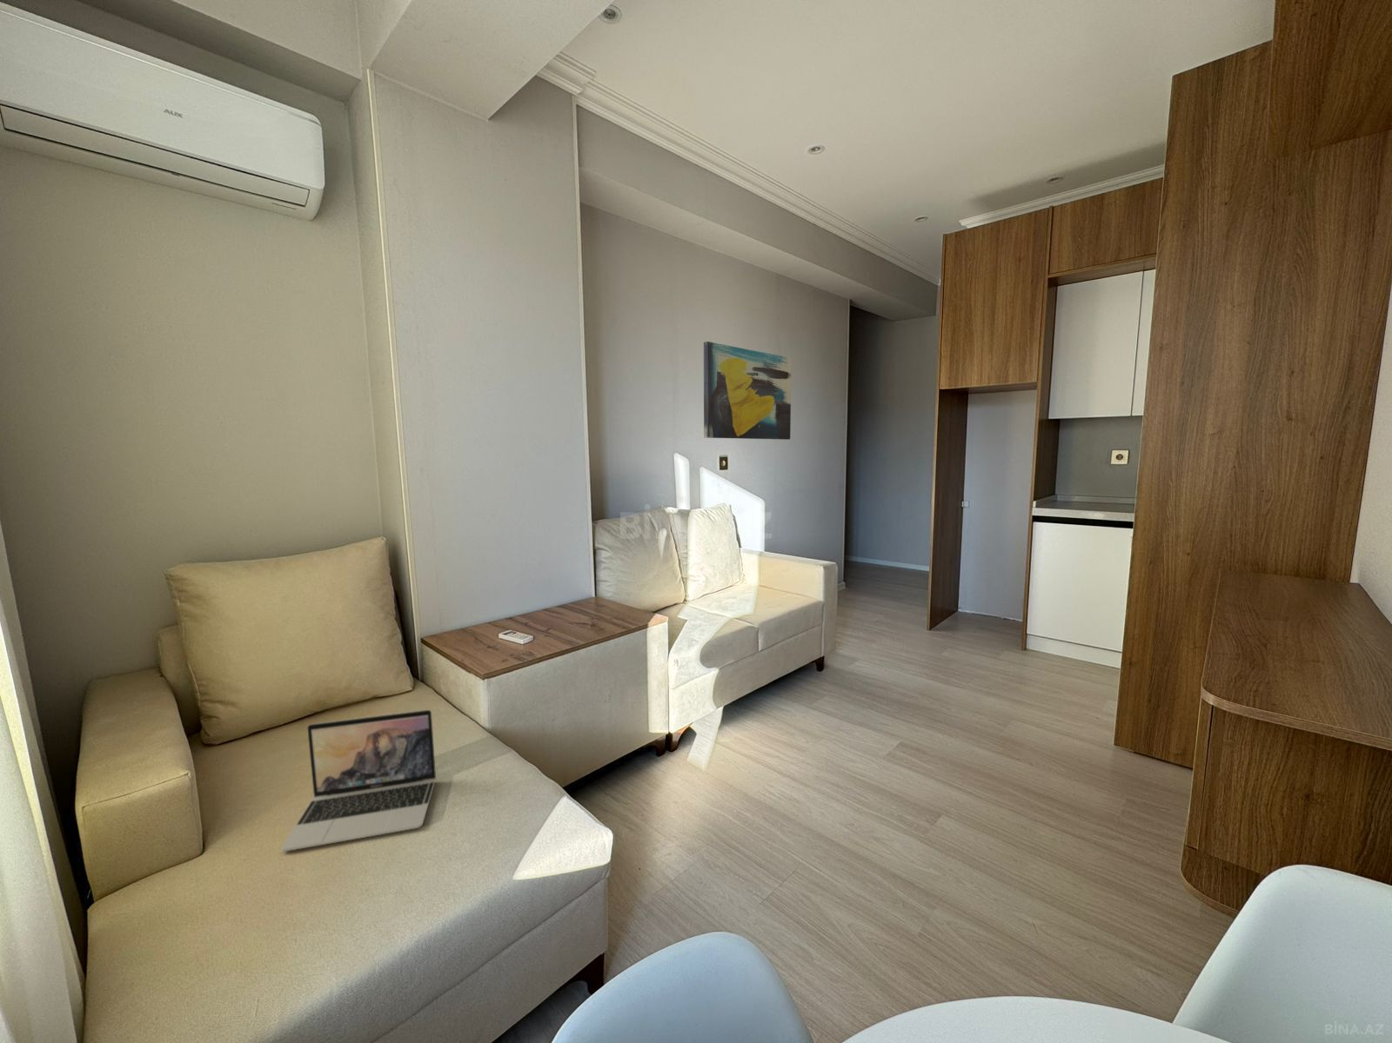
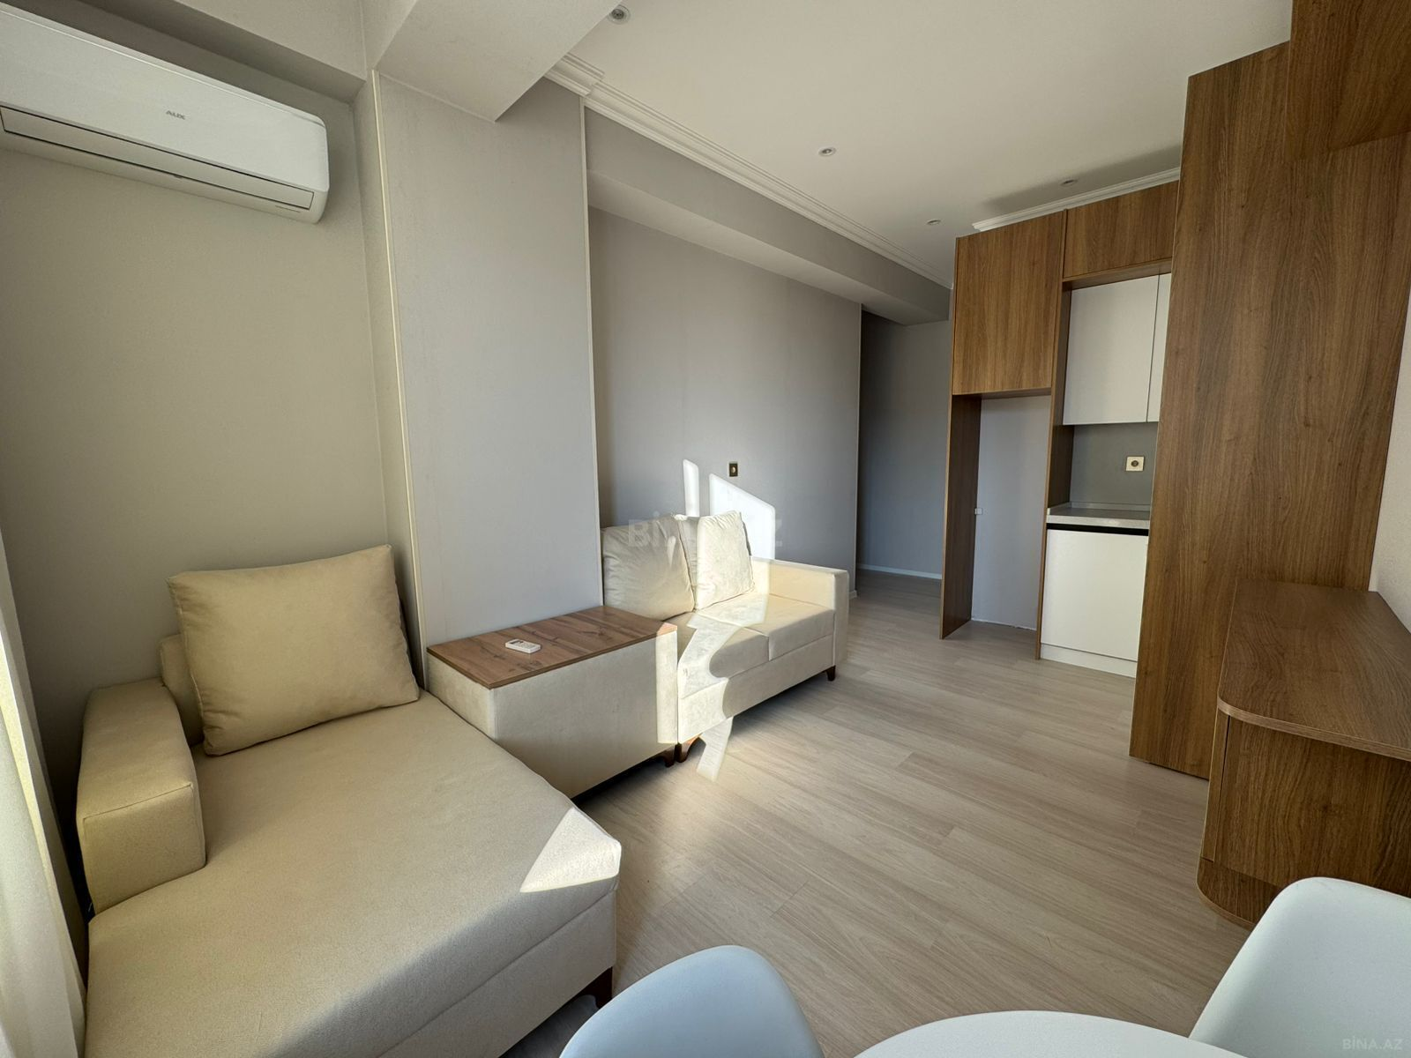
- laptop (363, 775)
- wall art (750, 394)
